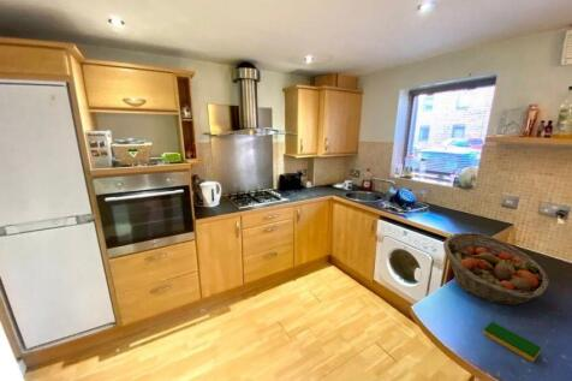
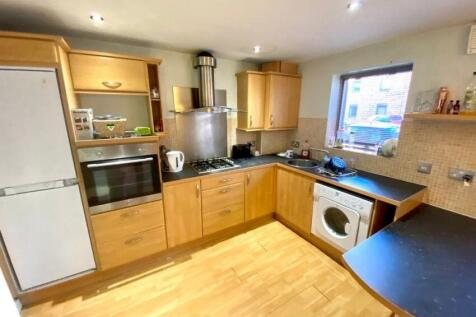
- dish sponge (511, 340)
- fruit basket (490, 266)
